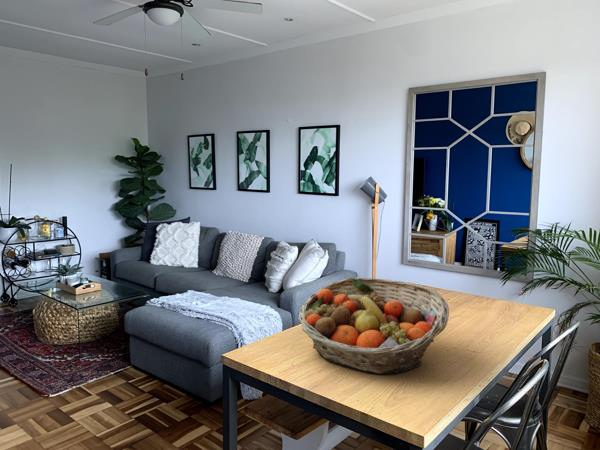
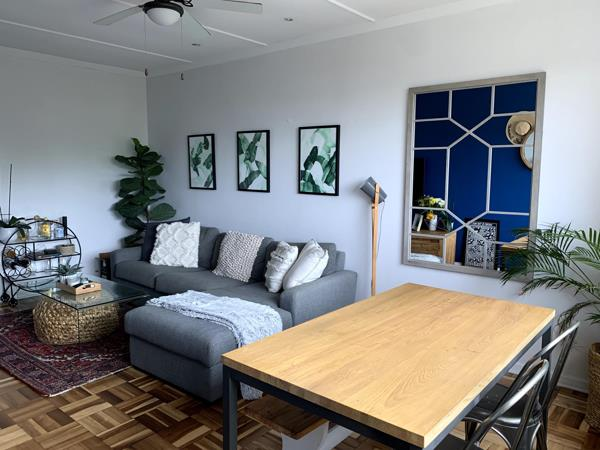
- fruit basket (370, 321)
